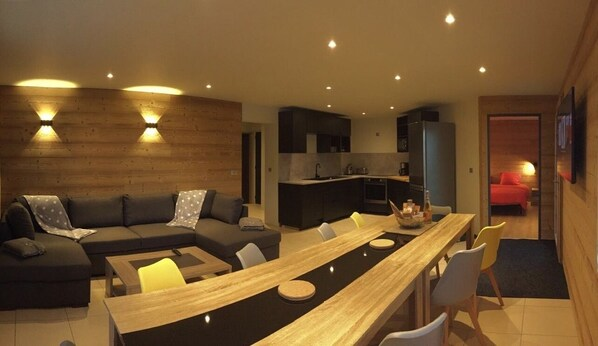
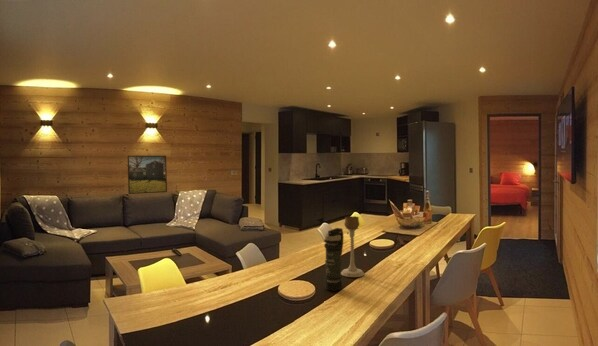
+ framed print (147, 174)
+ candle holder (352, 245)
+ smoke grenade (335, 258)
